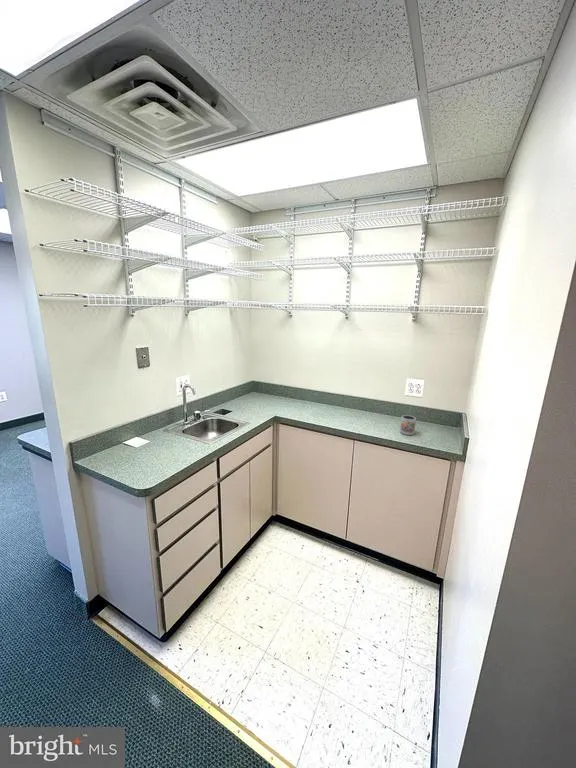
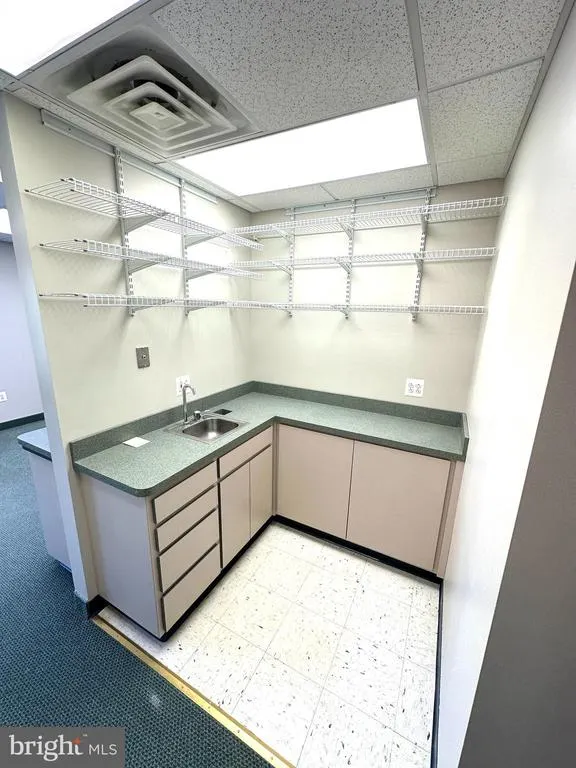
- mug (407, 423)
